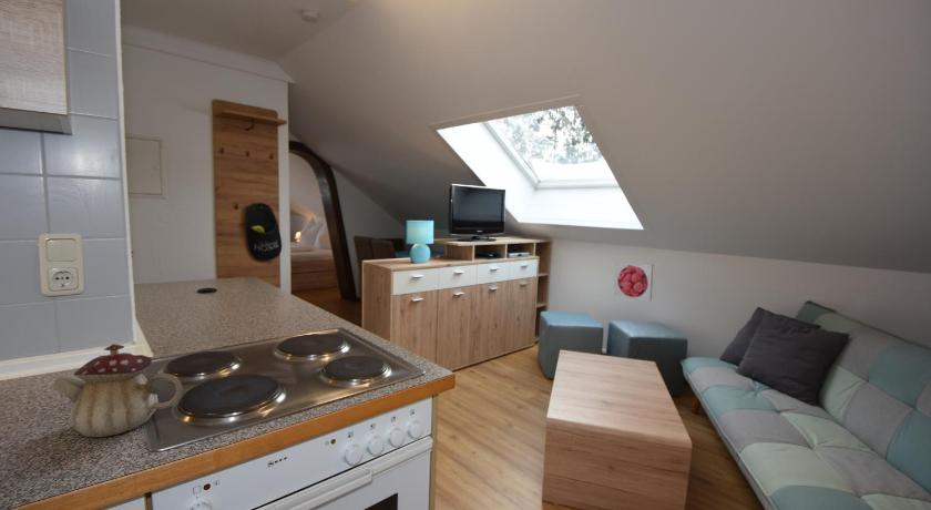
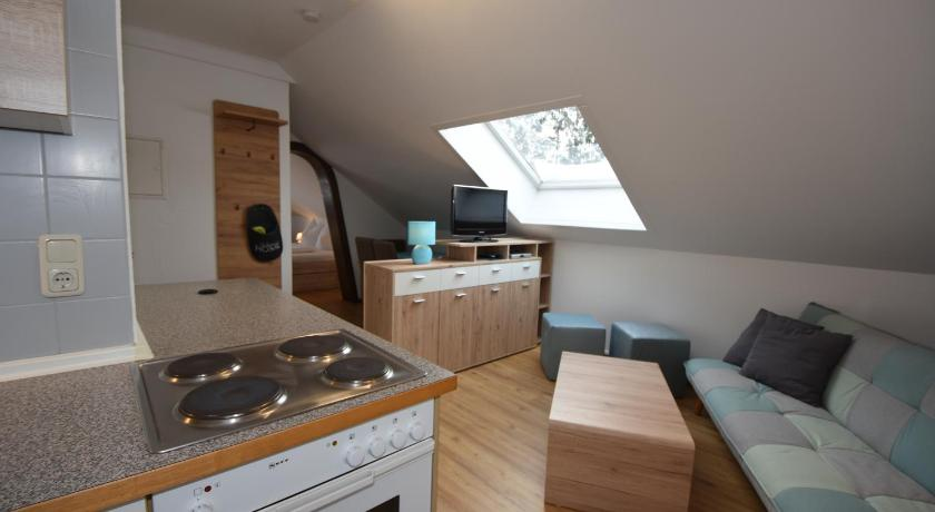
- teapot (121, 384)
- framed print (633, 280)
